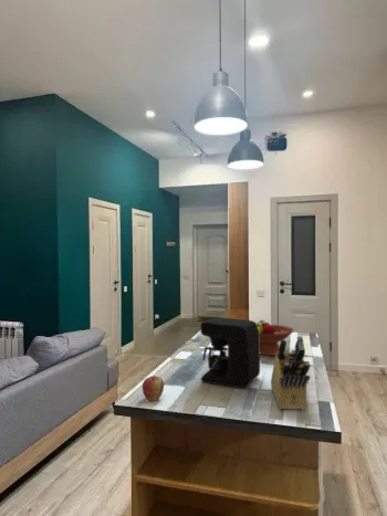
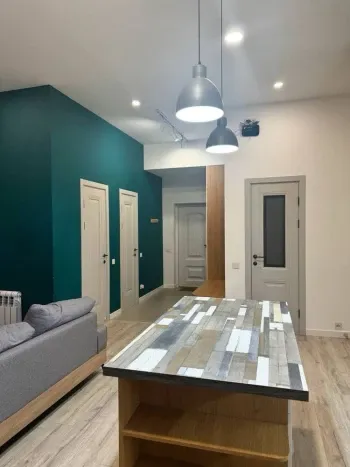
- coffee maker (228, 349)
- fruit bowl (268, 336)
- knife block (289, 366)
- apple (153, 388)
